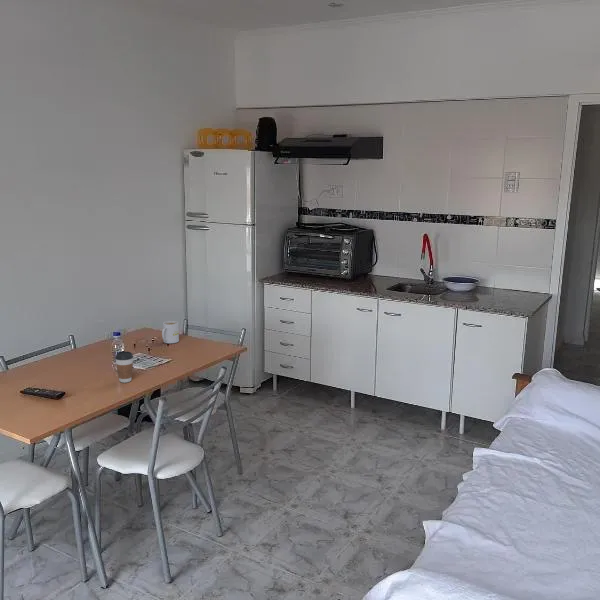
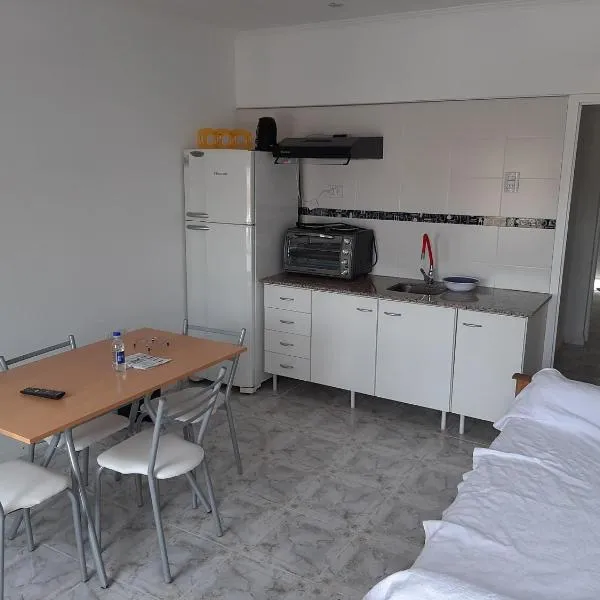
- coffee cup (124, 367)
- mug (169, 332)
